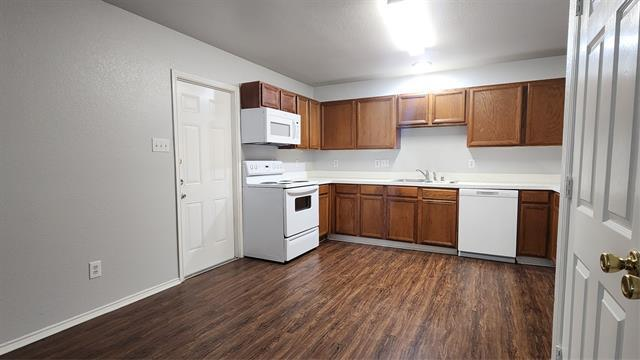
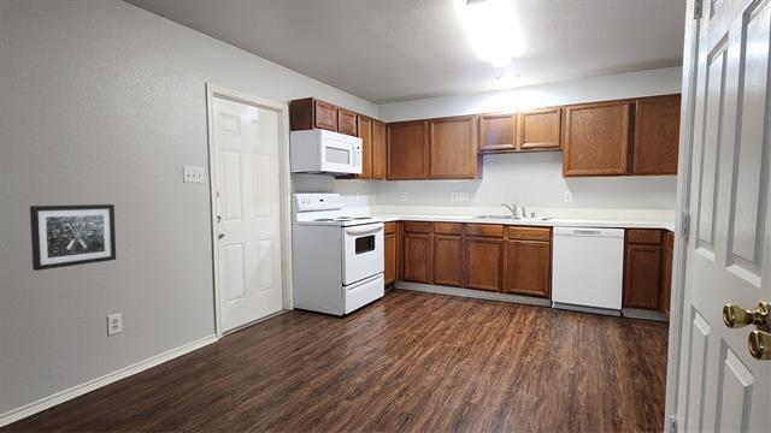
+ wall art (76, 235)
